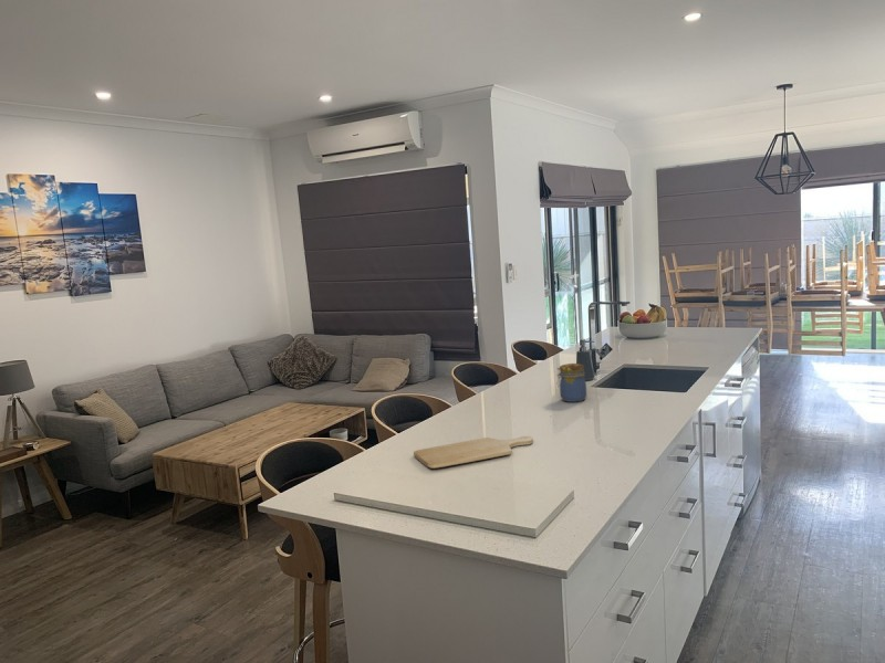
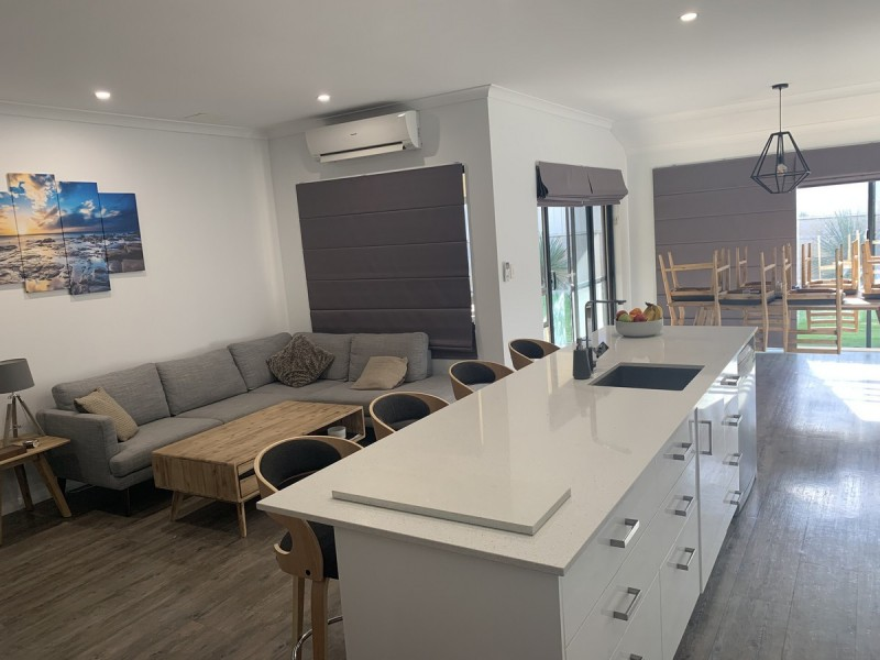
- jar (571, 381)
- chopping board (478, 449)
